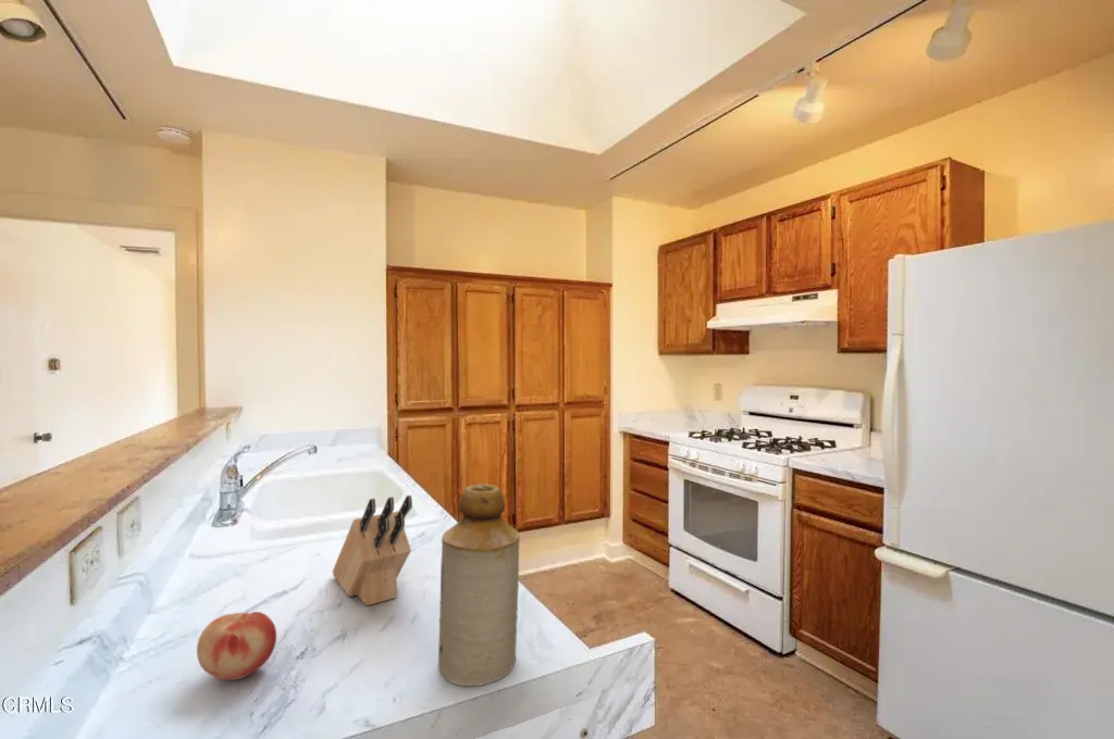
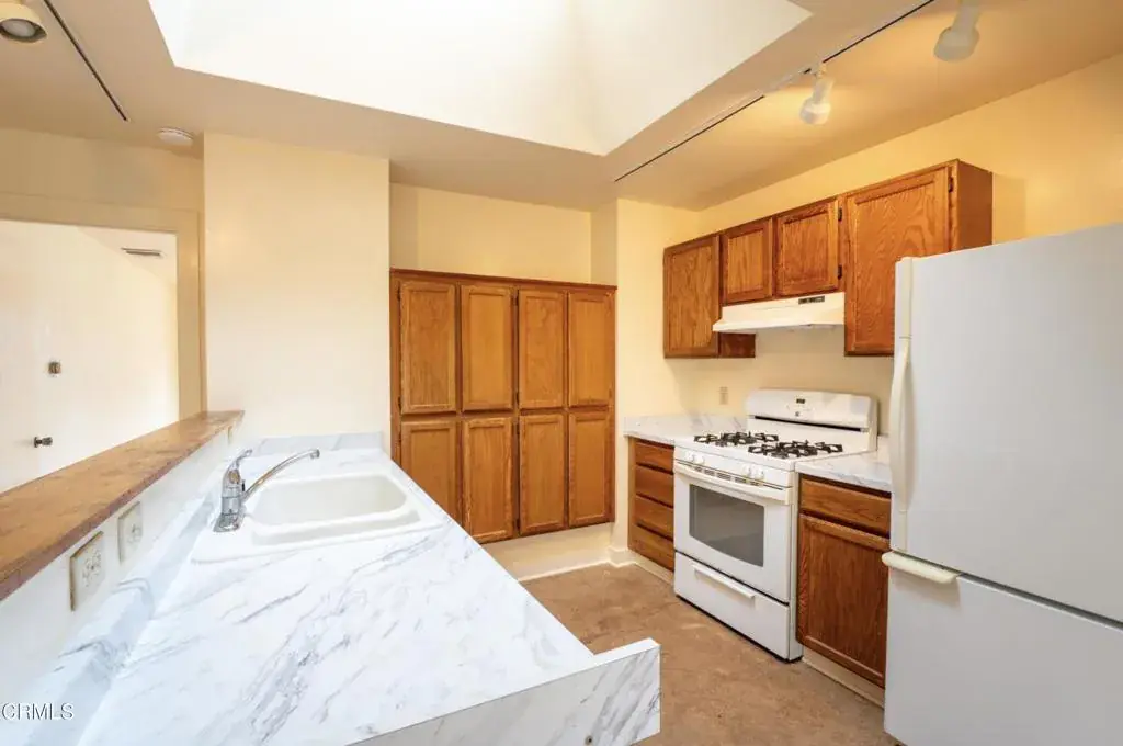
- knife block (372, 538)
- bottle (479, 575)
- fruit (237, 643)
